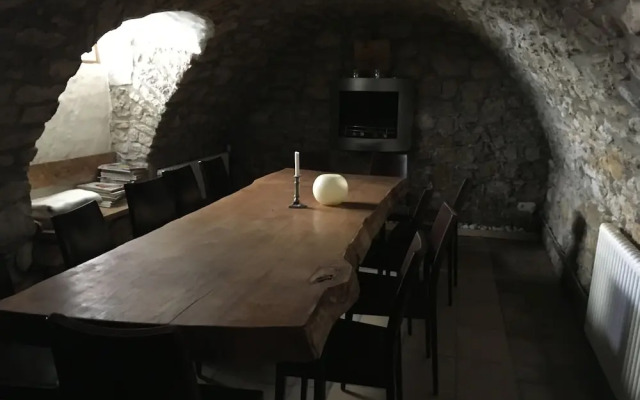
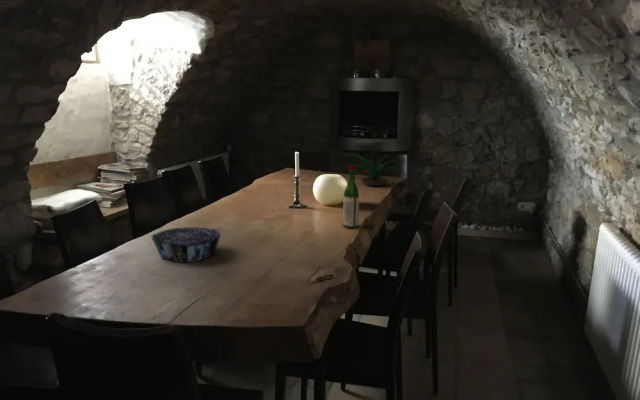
+ plant (373, 170)
+ decorative bowl (187, 245)
+ wine bottle (351, 196)
